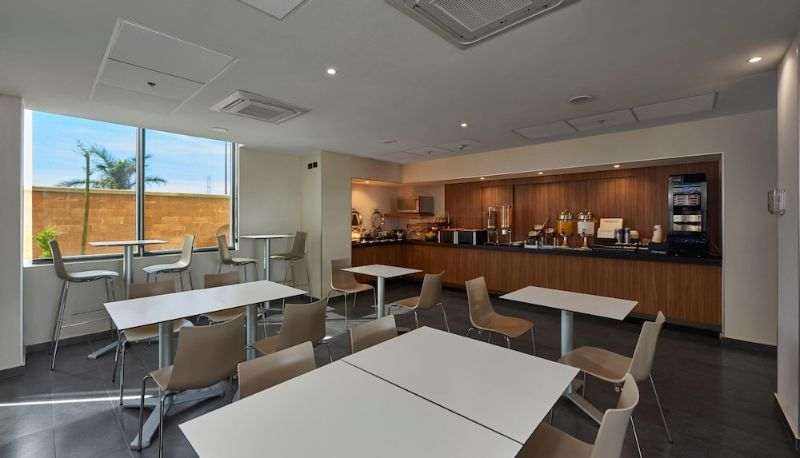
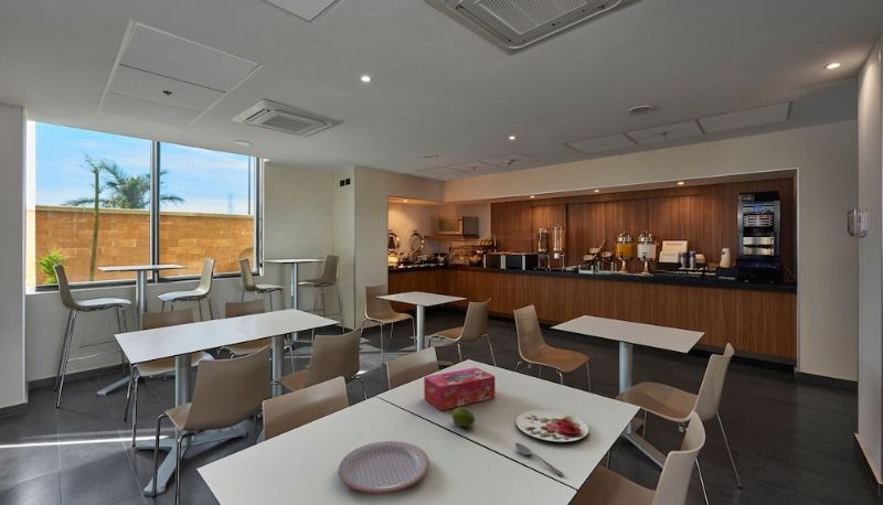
+ fruit (462, 417)
+ tissue box (459, 387)
+ plate (384, 466)
+ spoon (539, 458)
+ plate (551, 423)
